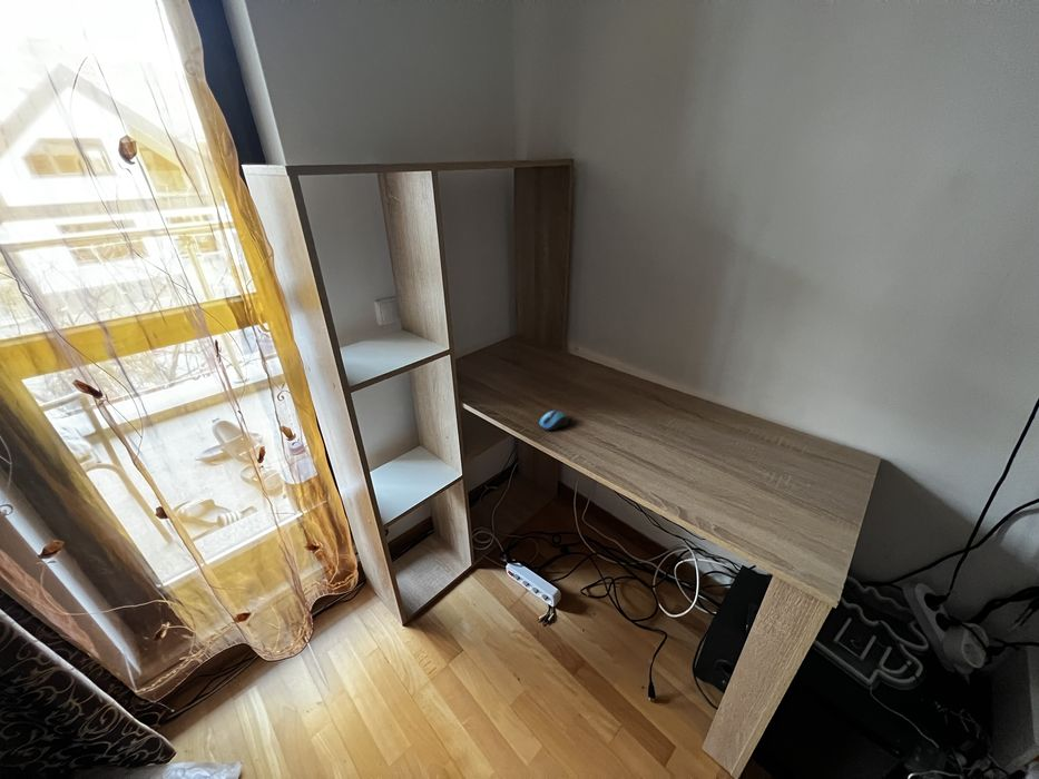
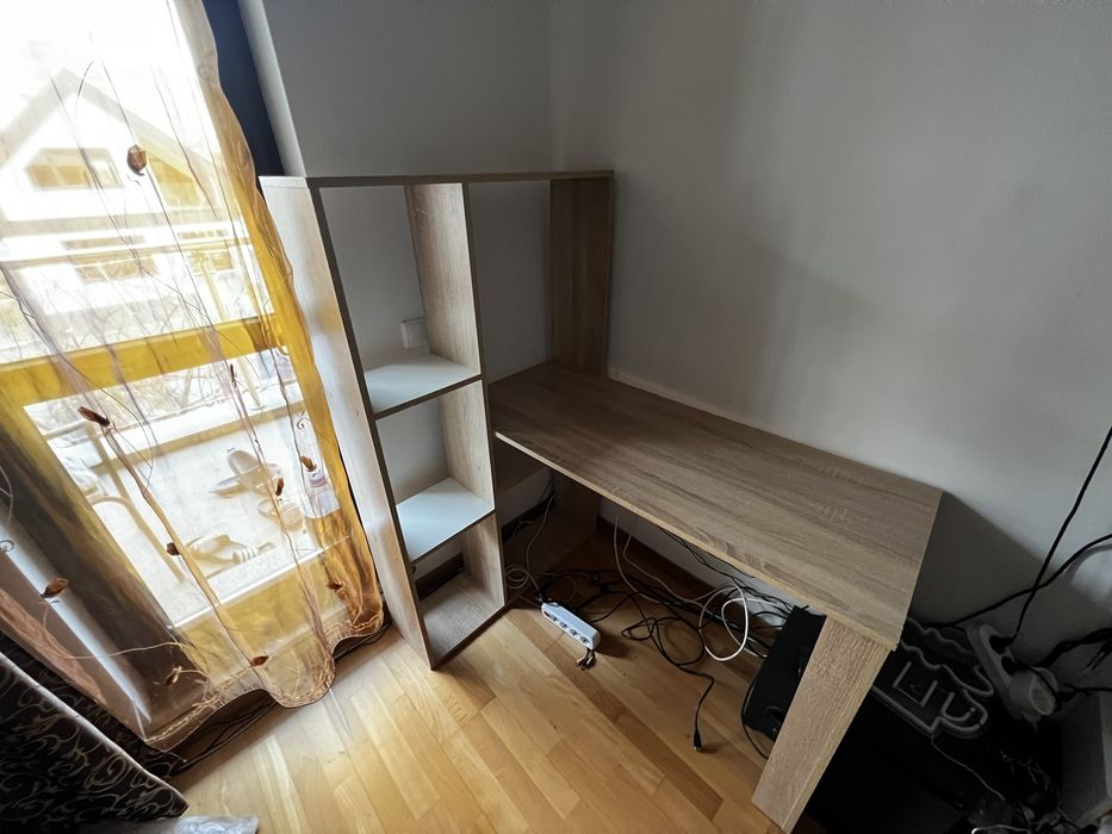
- computer mouse (553, 417)
